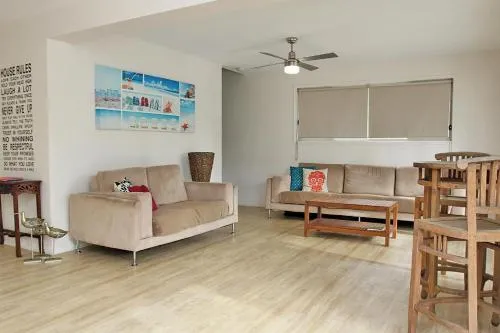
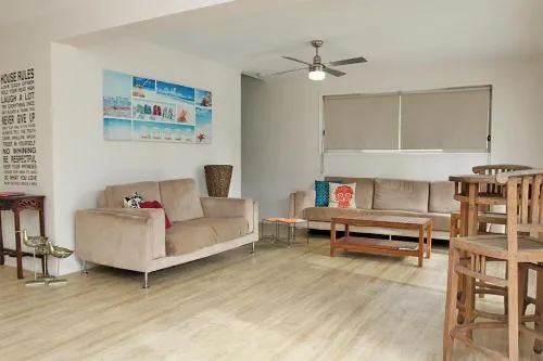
+ side table (289, 230)
